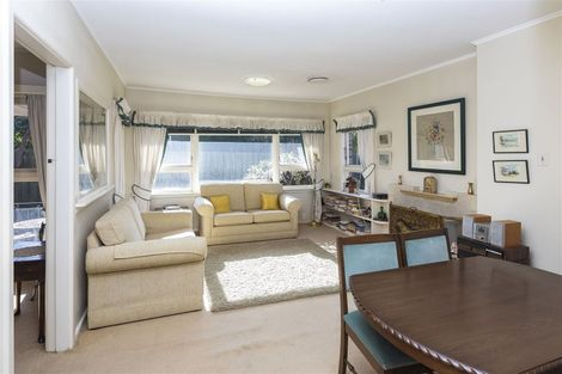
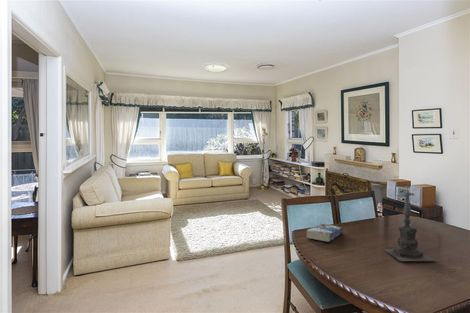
+ candle holder (406, 218)
+ book (324, 232)
